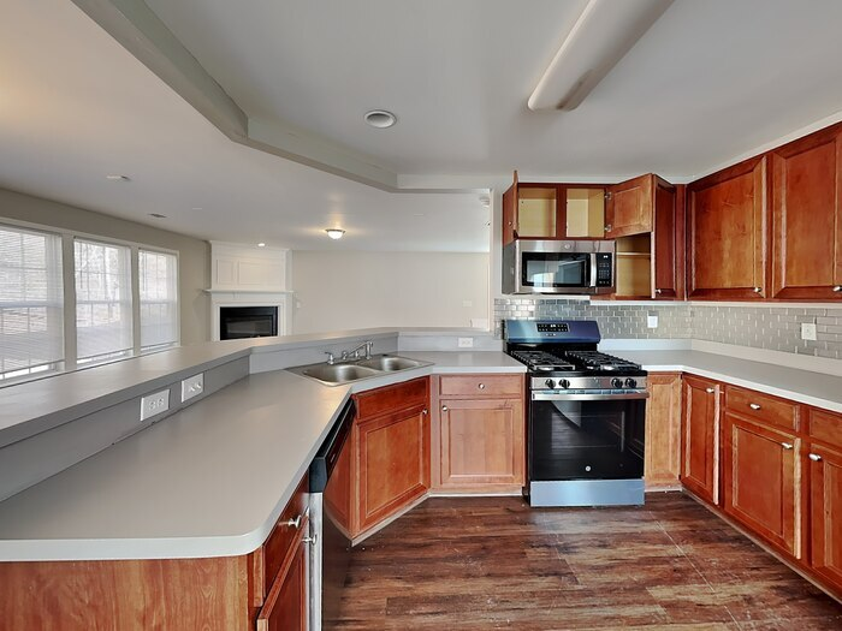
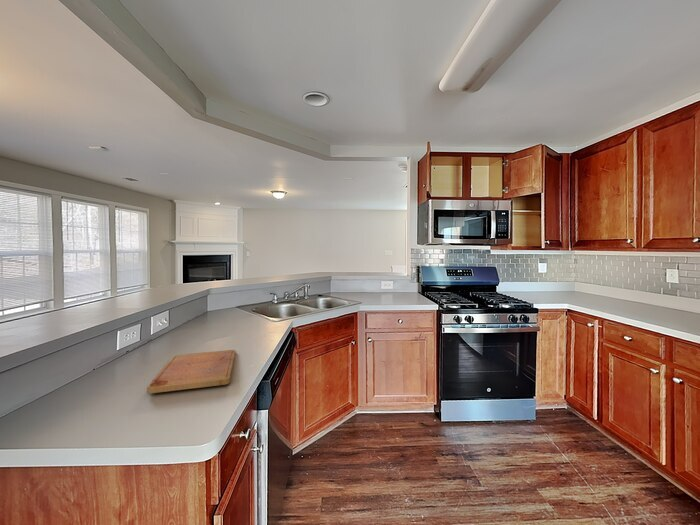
+ cutting board (198, 367)
